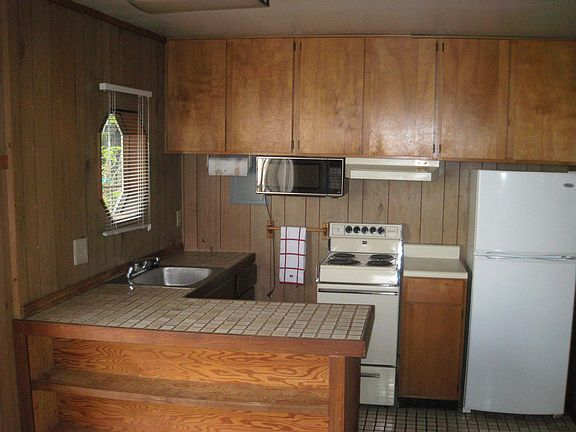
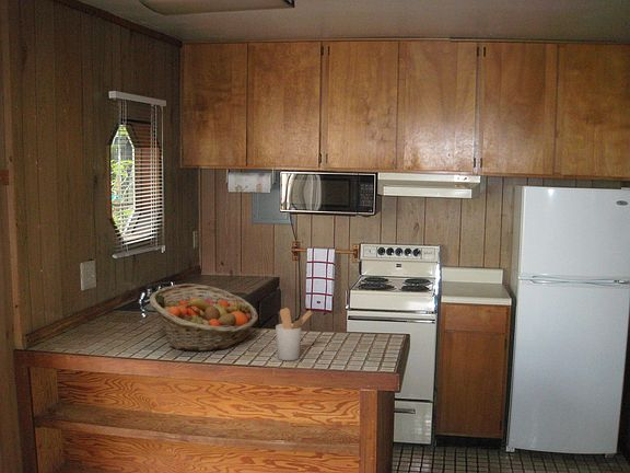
+ fruit basket (205, 315)
+ utensil holder (294, 333)
